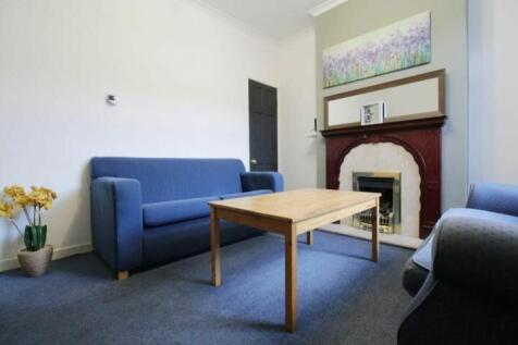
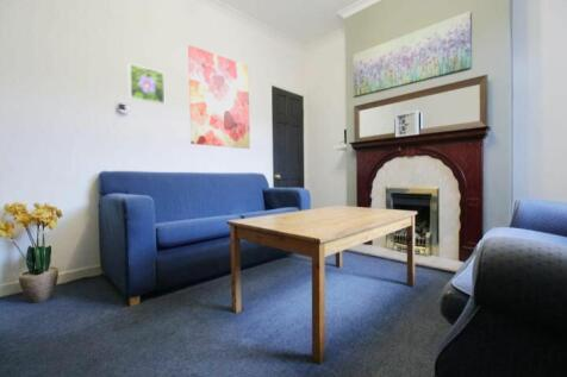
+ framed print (147, 84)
+ wall art (222, 101)
